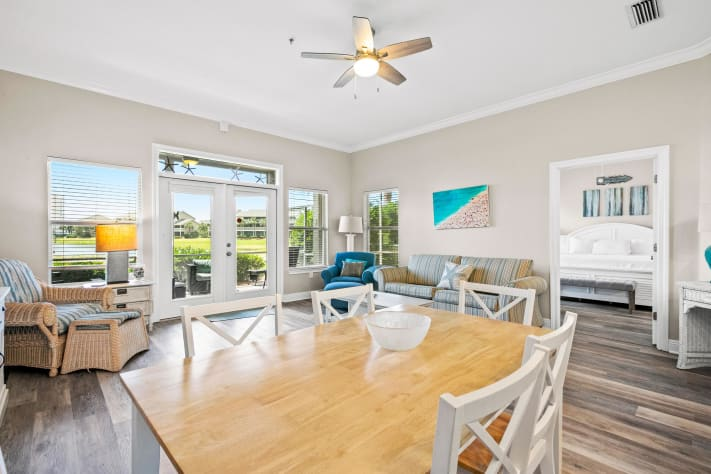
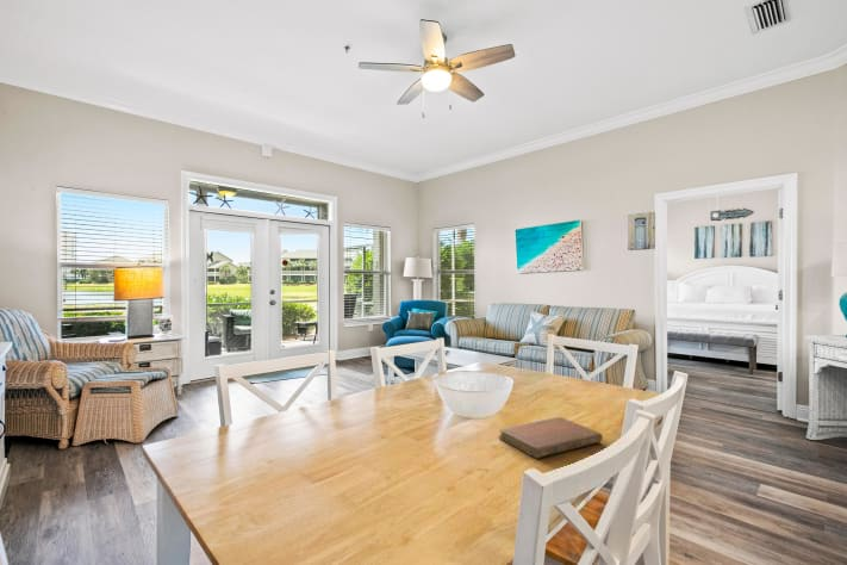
+ notebook (549, 435)
+ wall art (641, 231)
